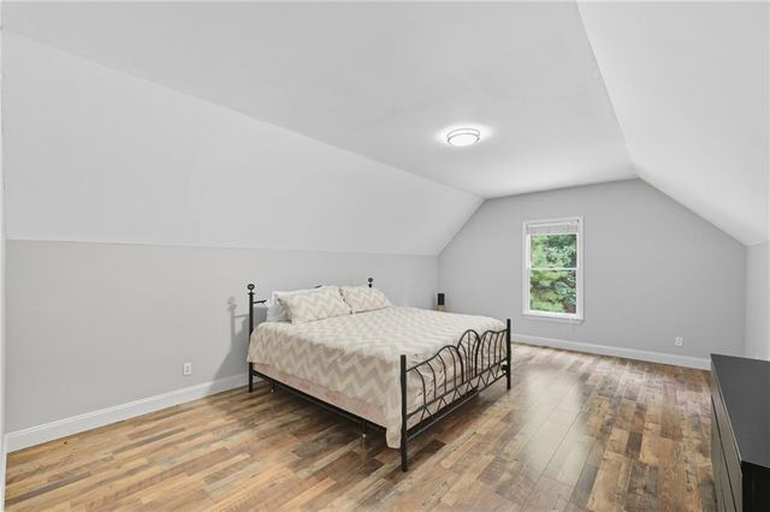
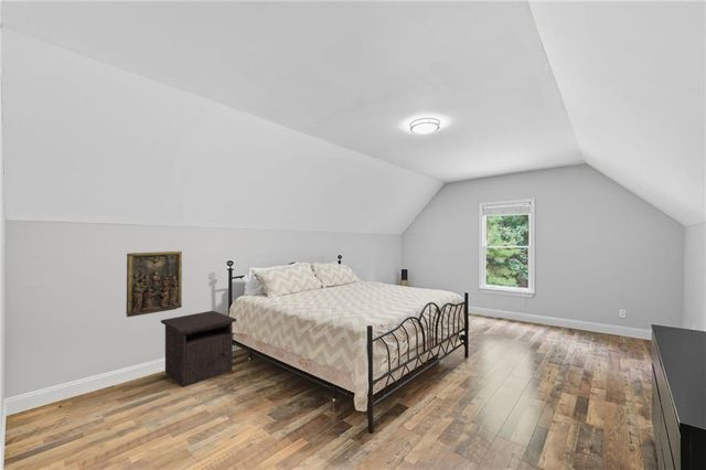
+ nightstand (199, 345)
+ relief panel (156, 281)
